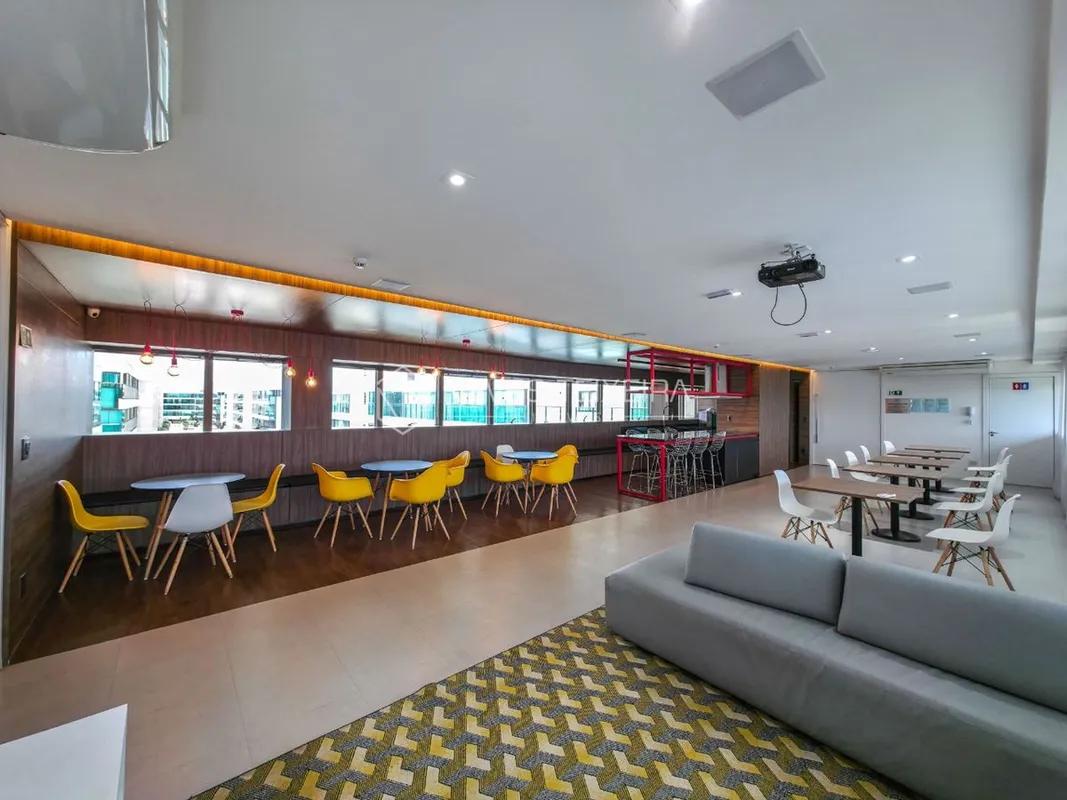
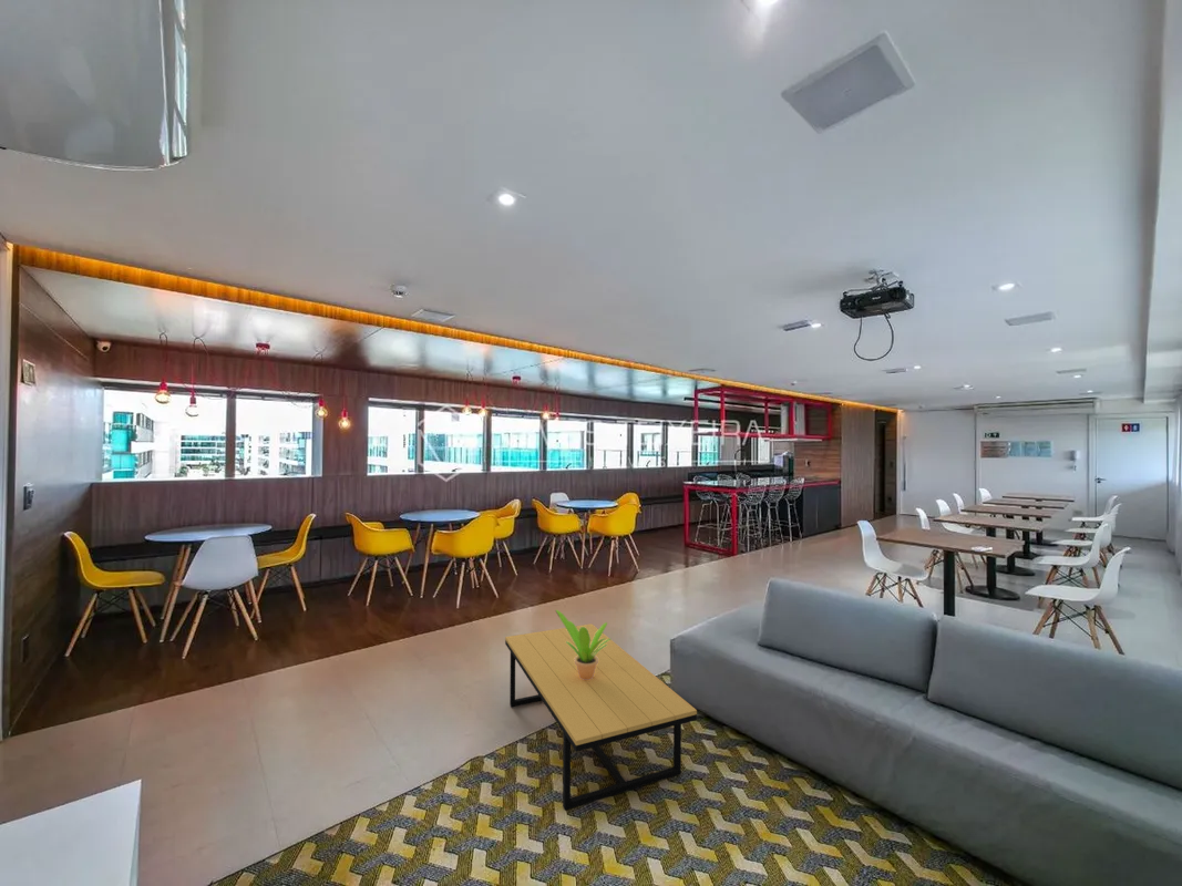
+ coffee table (585, 701)
+ potted plant (586, 643)
